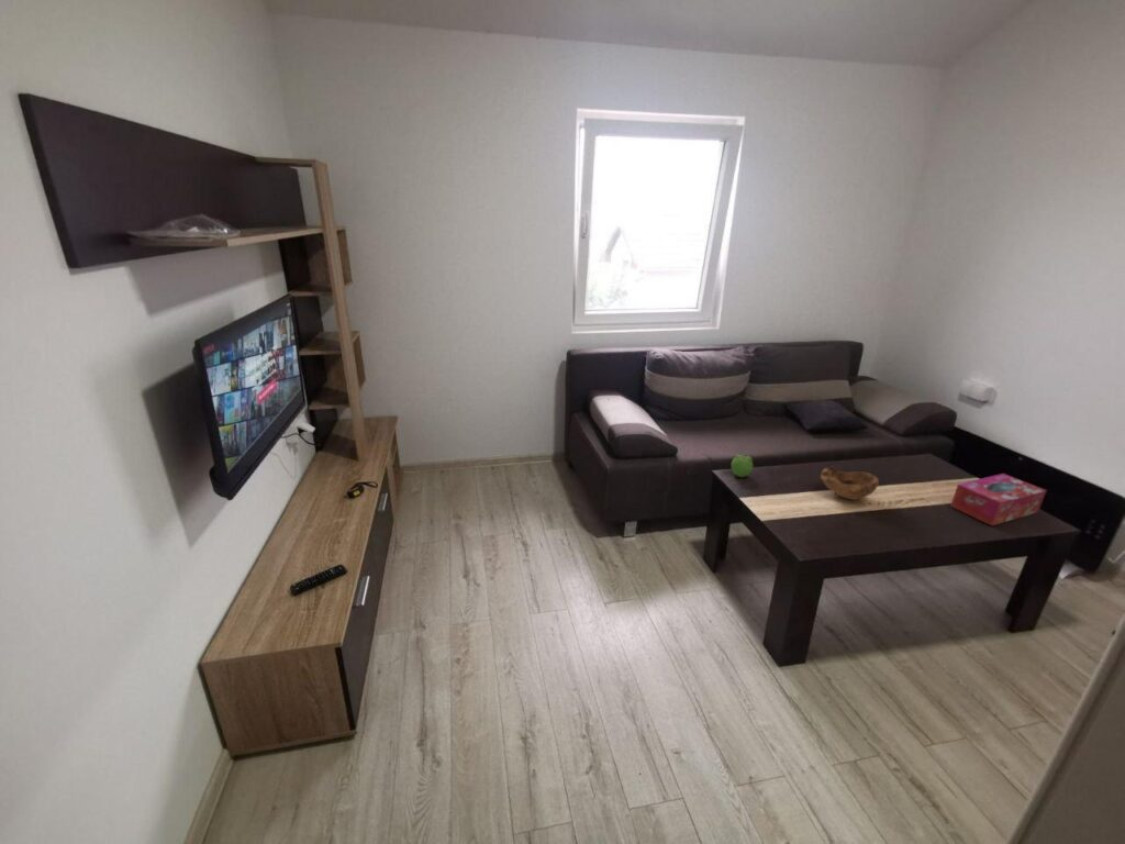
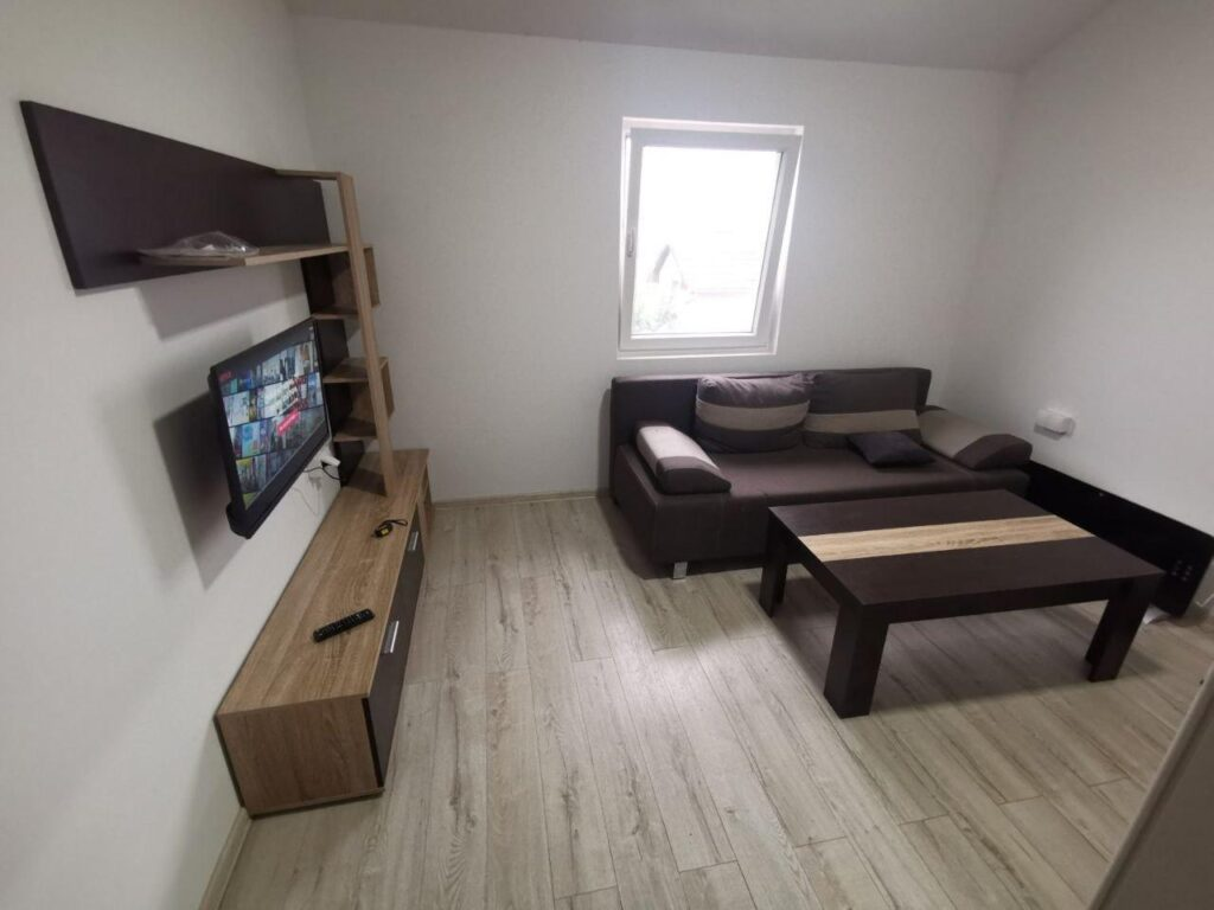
- bowl (847, 484)
- tissue box (998, 498)
- fruit (742, 465)
